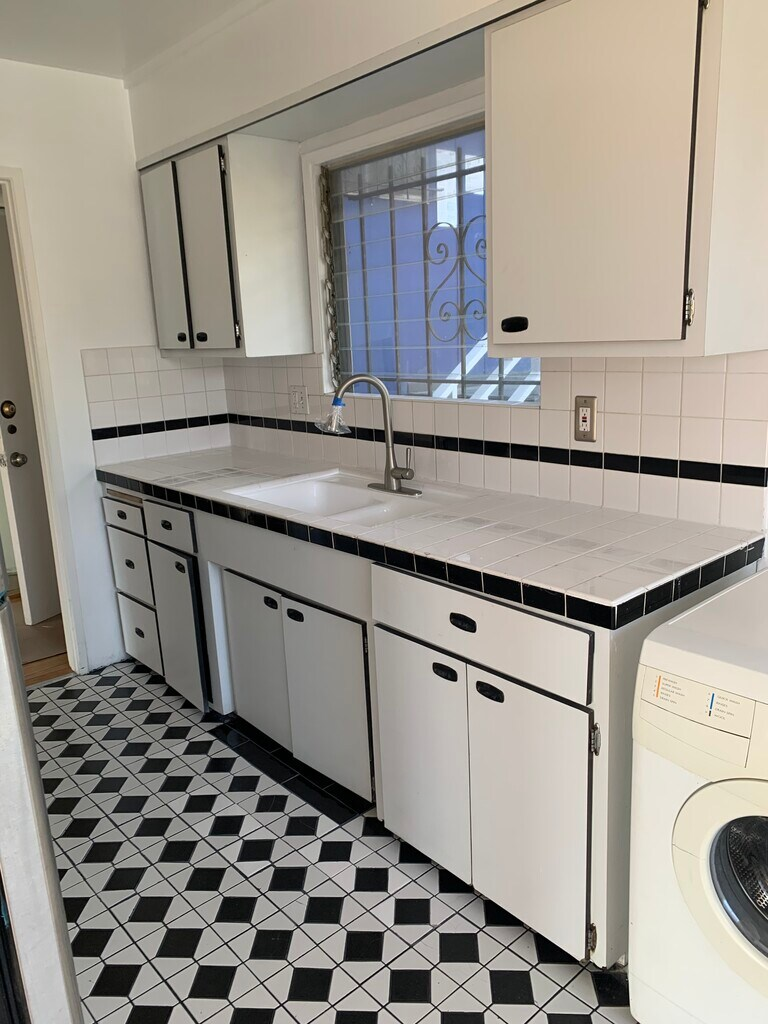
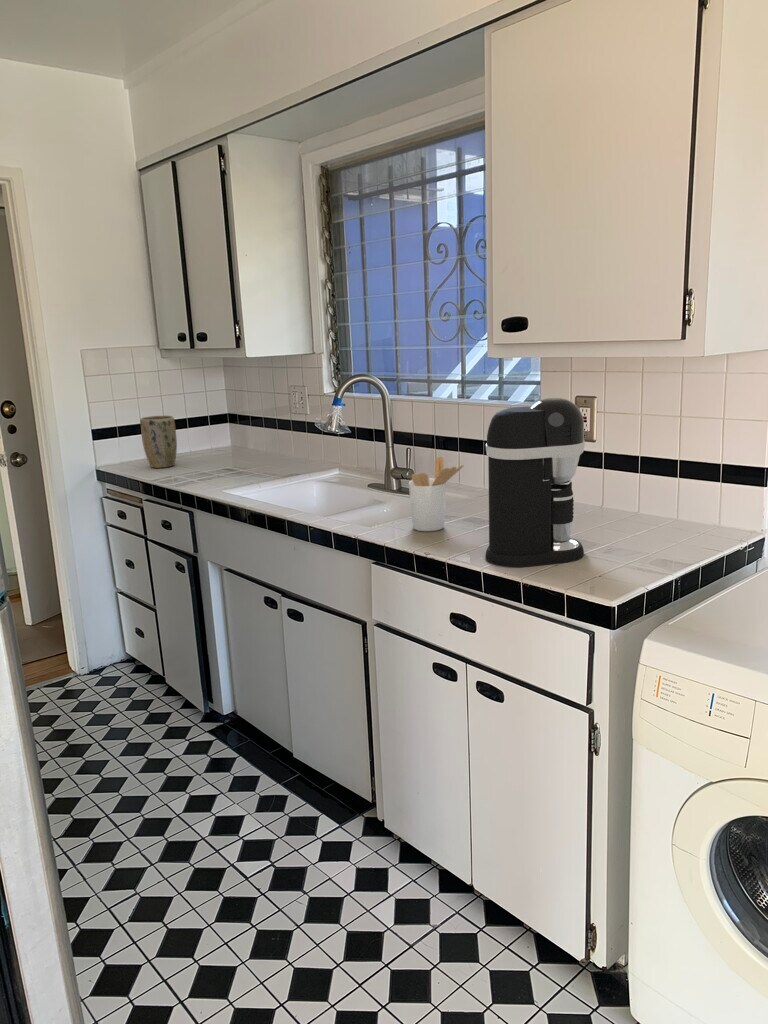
+ coffee maker (534, 479)
+ utensil holder (435, 494)
+ plant pot (159, 441)
